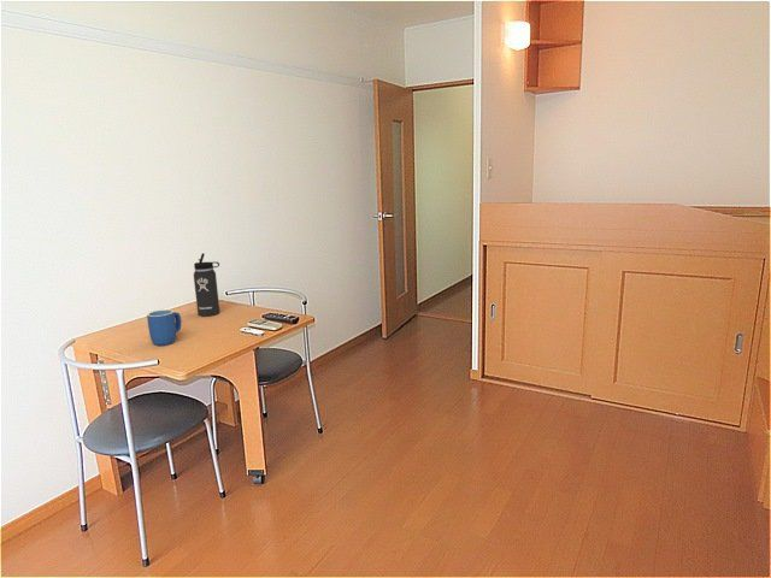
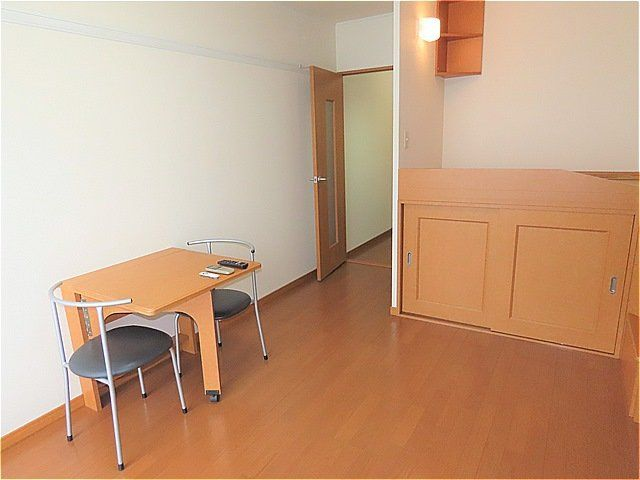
- mug (164, 326)
- thermos bottle (207, 283)
